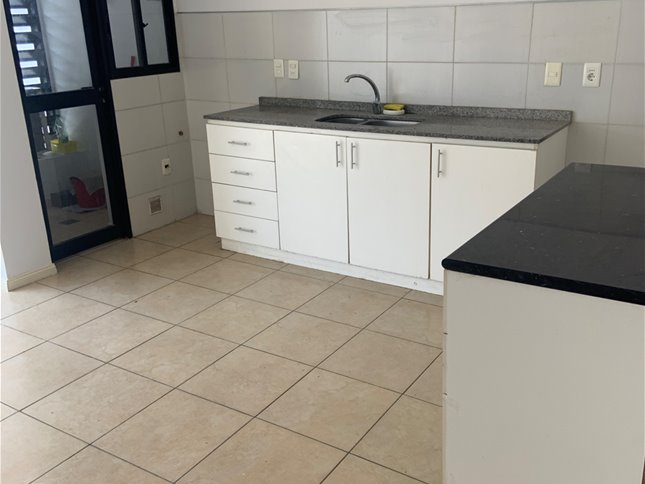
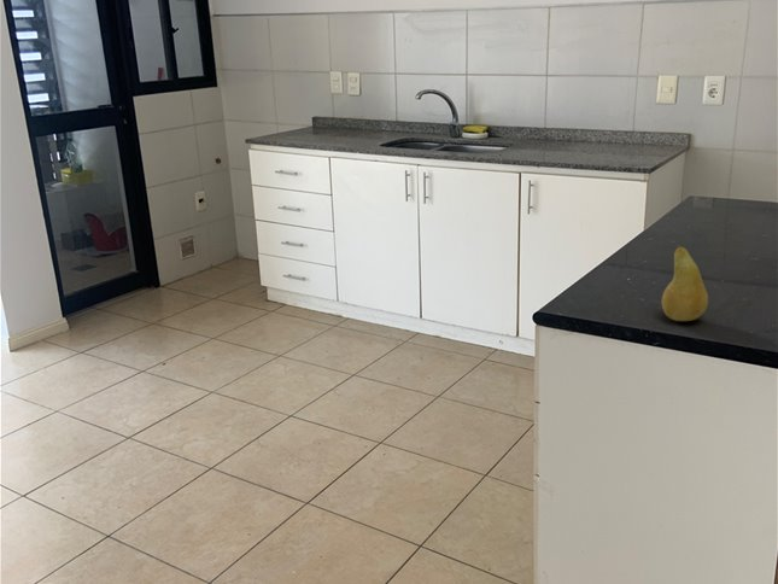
+ fruit (686, 284)
